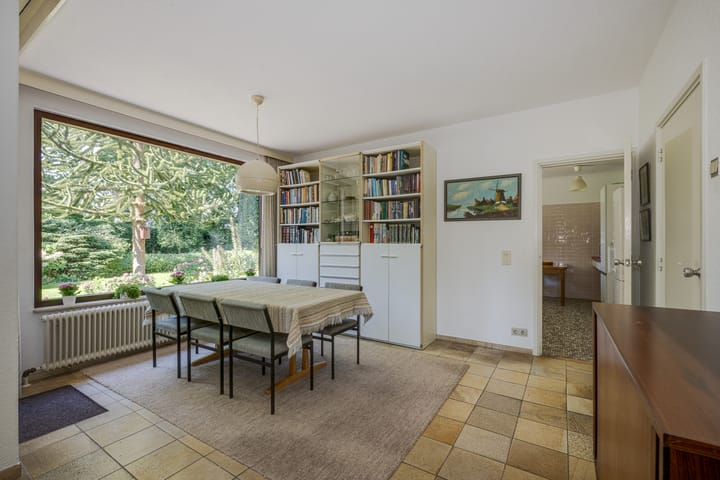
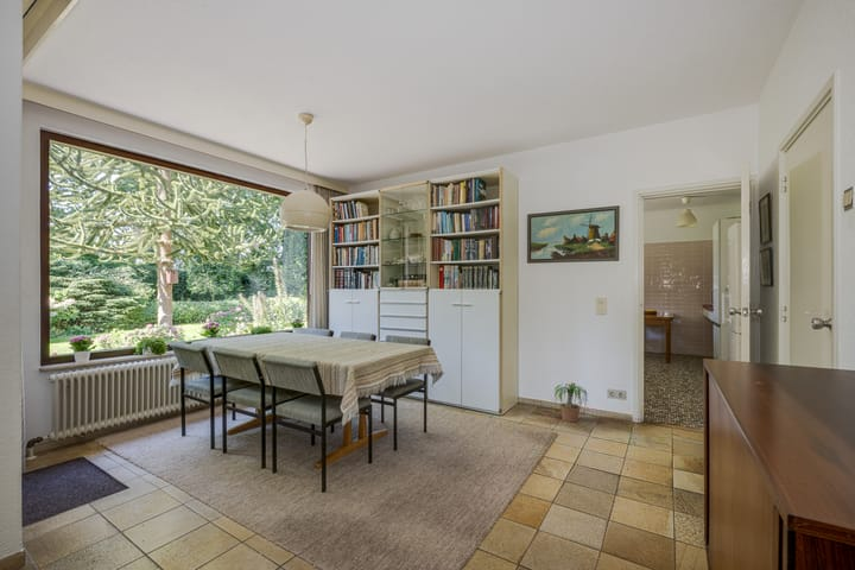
+ potted plant (571, 401)
